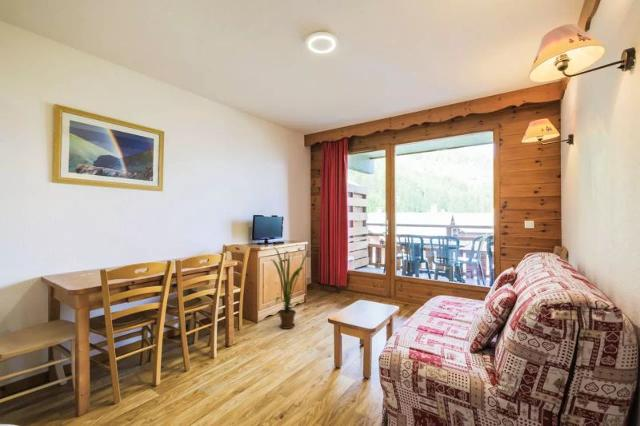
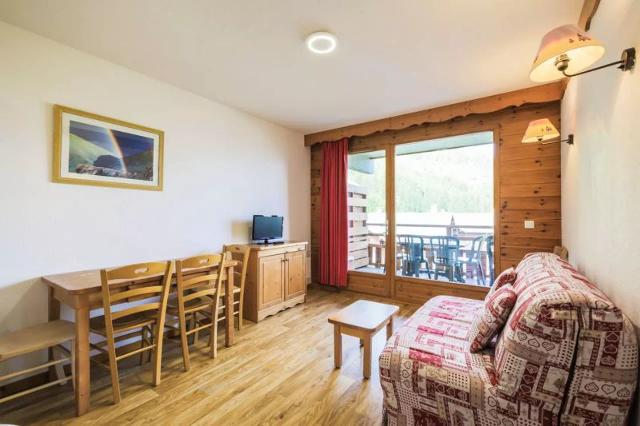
- house plant (283, 286)
